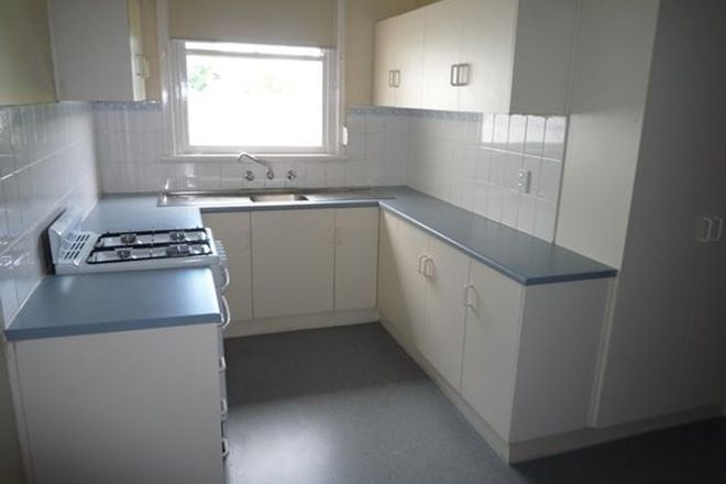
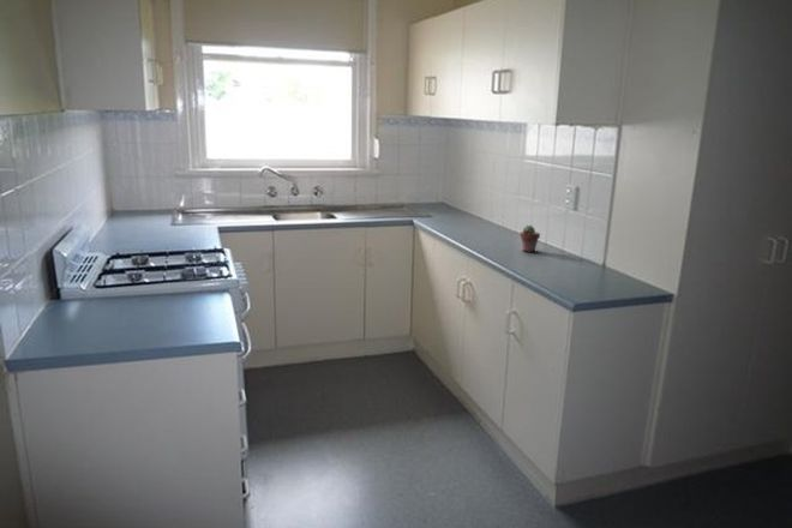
+ potted succulent (529, 238)
